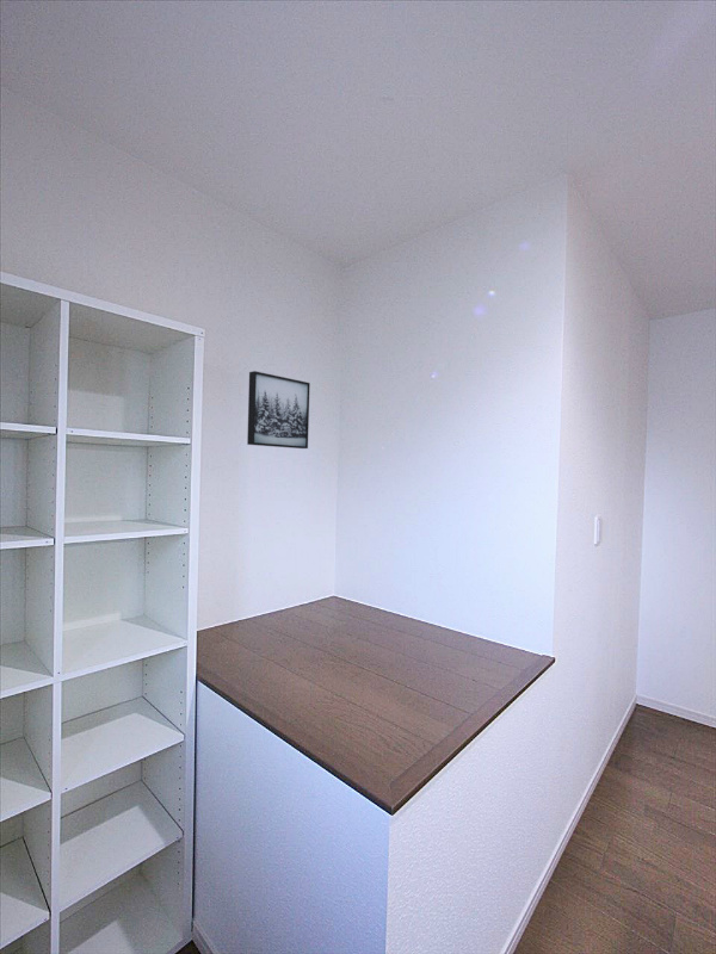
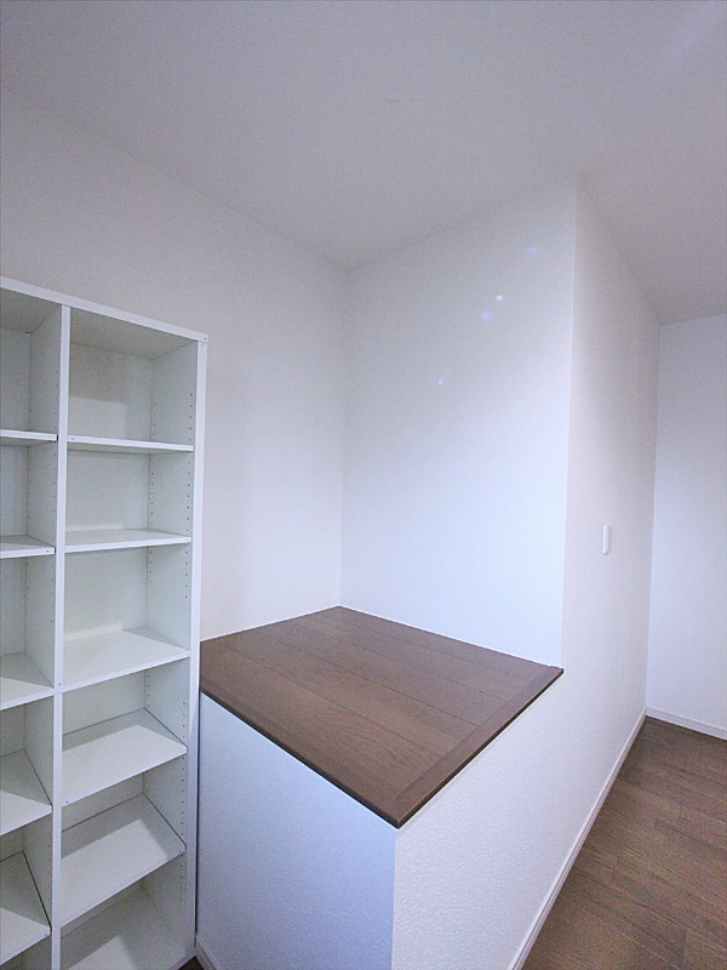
- wall art (279, 411)
